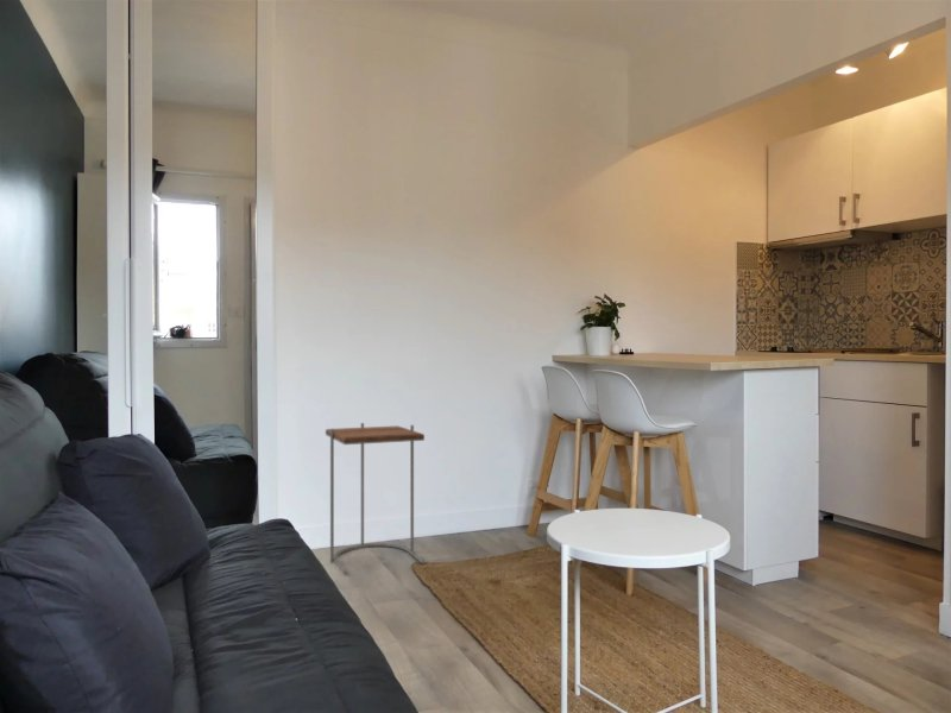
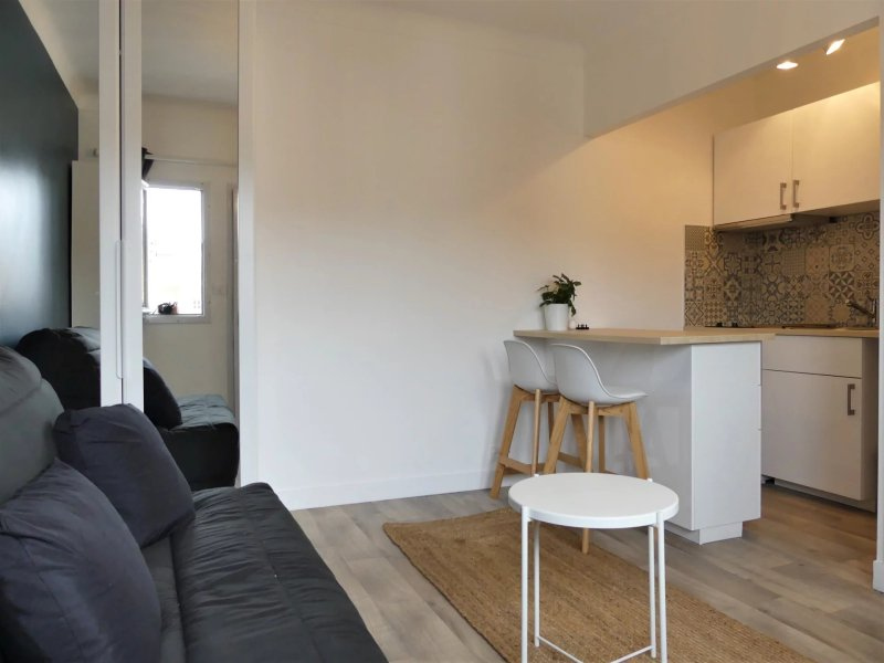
- side table (363, 492)
